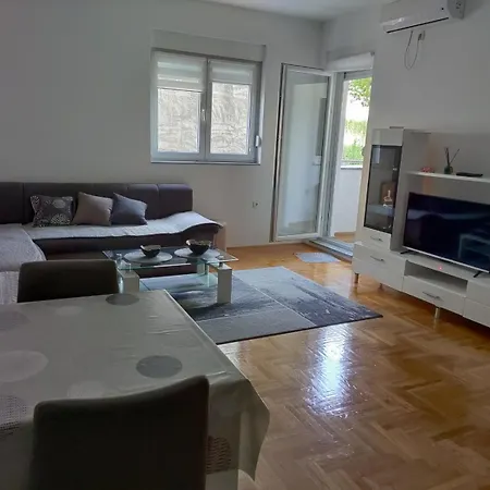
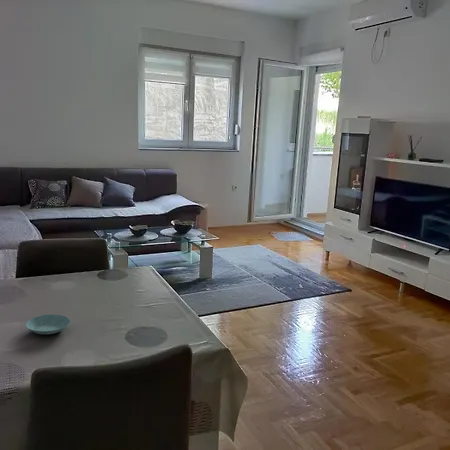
+ saucer (48, 326)
